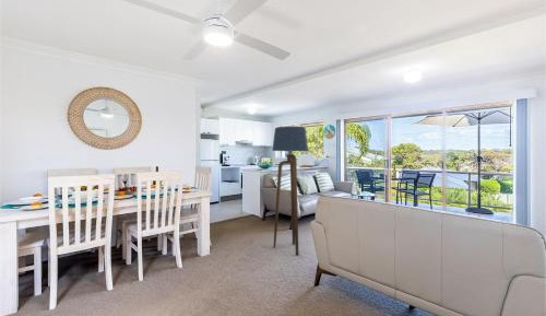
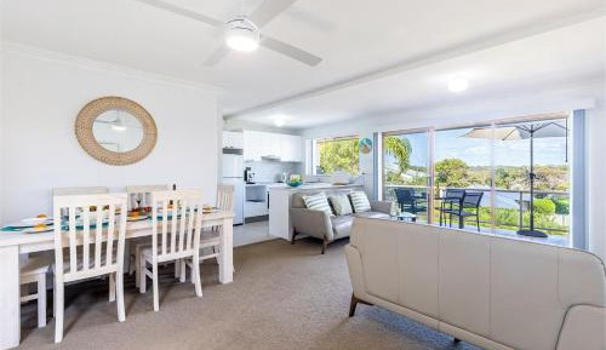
- floor lamp (290, 188)
